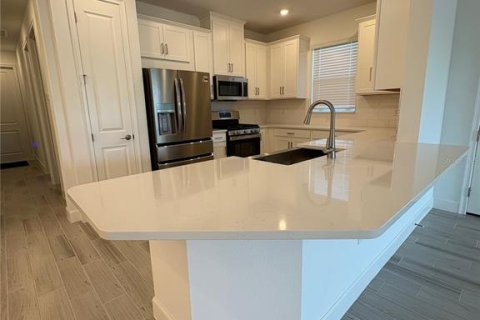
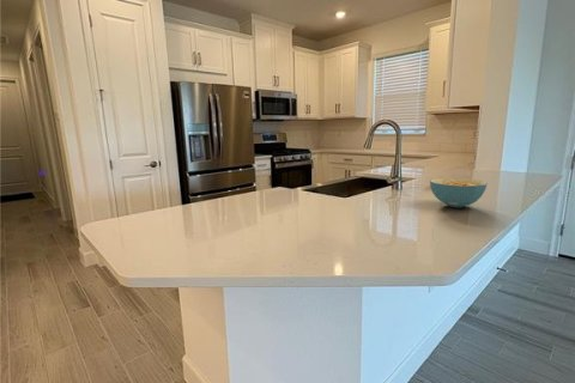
+ cereal bowl (456, 194)
